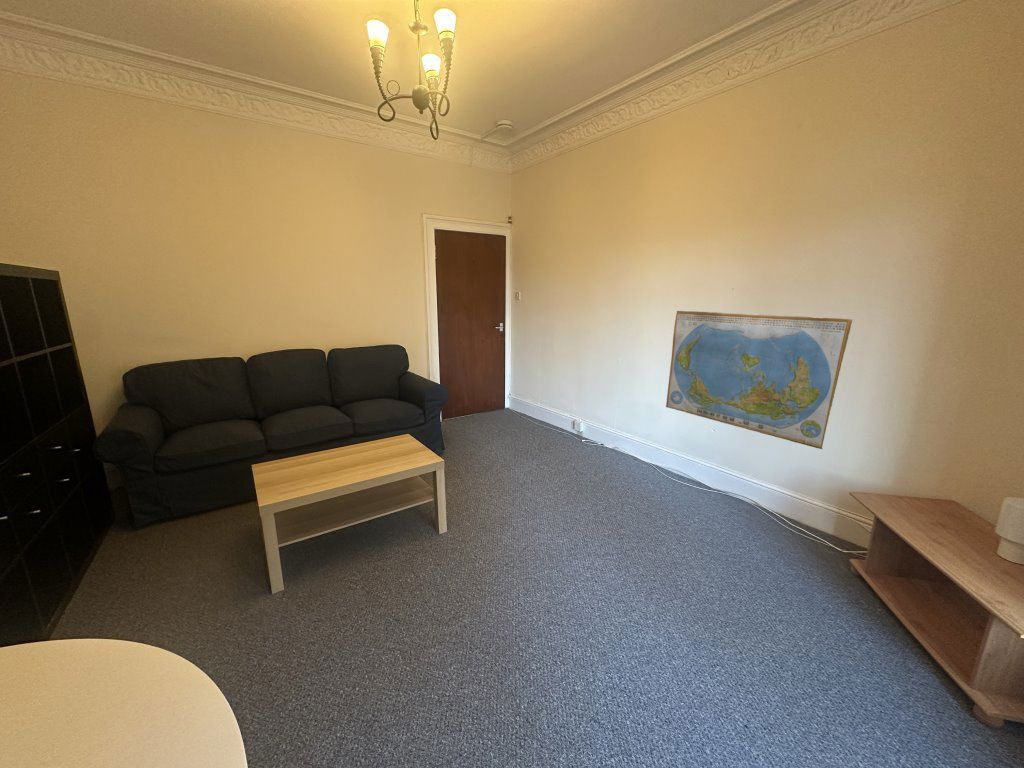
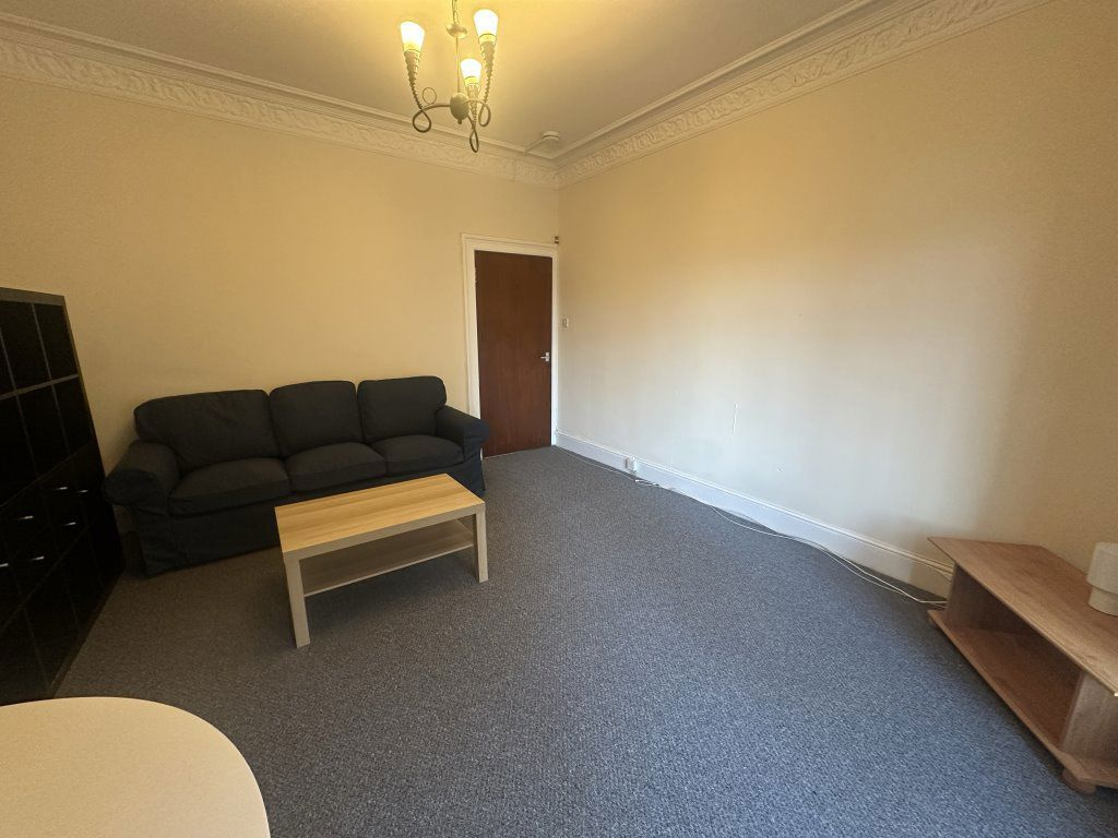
- world map (741, 371)
